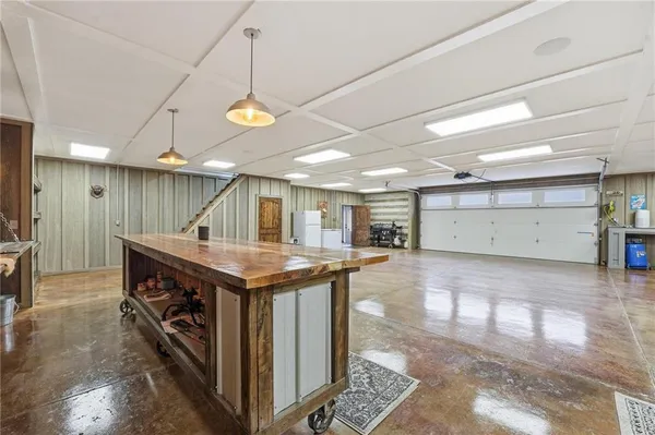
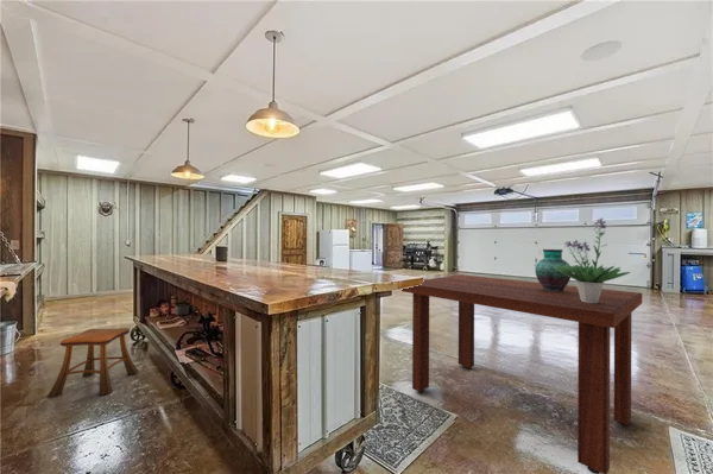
+ dining table (513, 310)
+ stool (96, 358)
+ vase (553, 268)
+ potted plant (592, 259)
